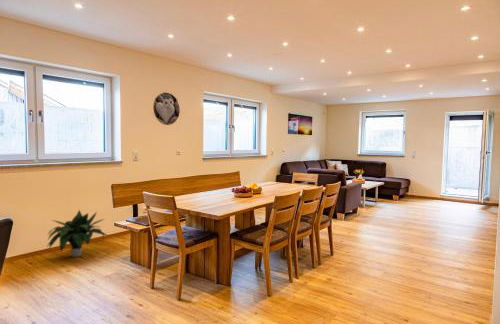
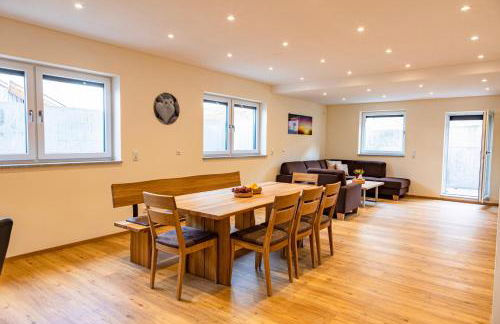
- potted plant (78, 233)
